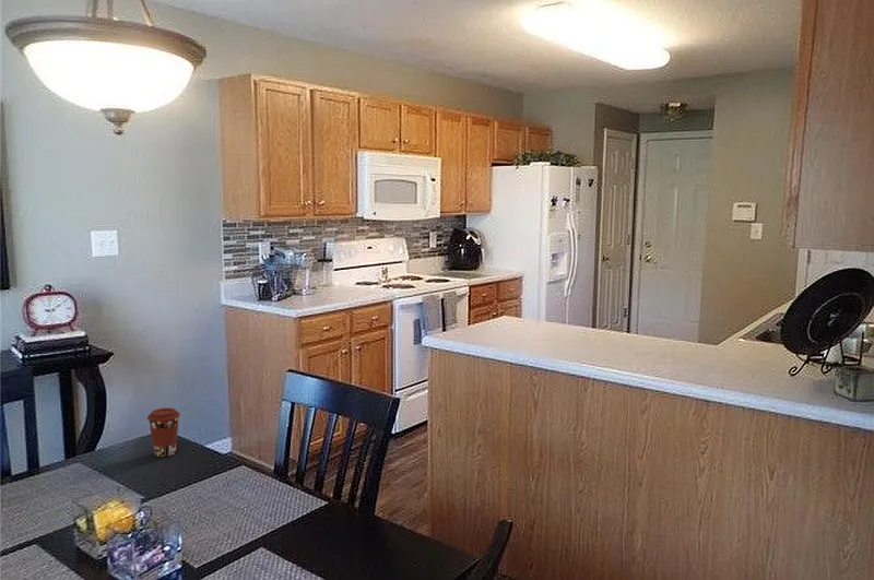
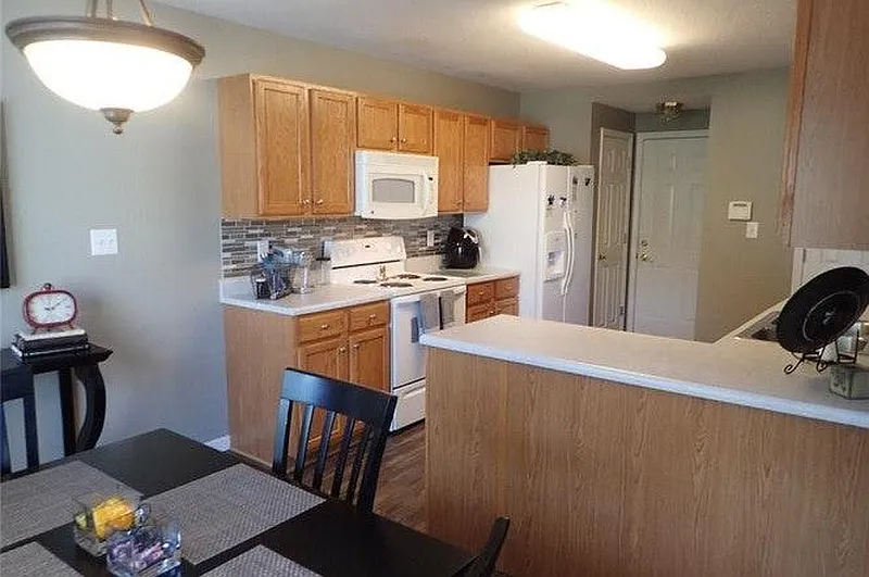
- coffee cup (164, 431)
